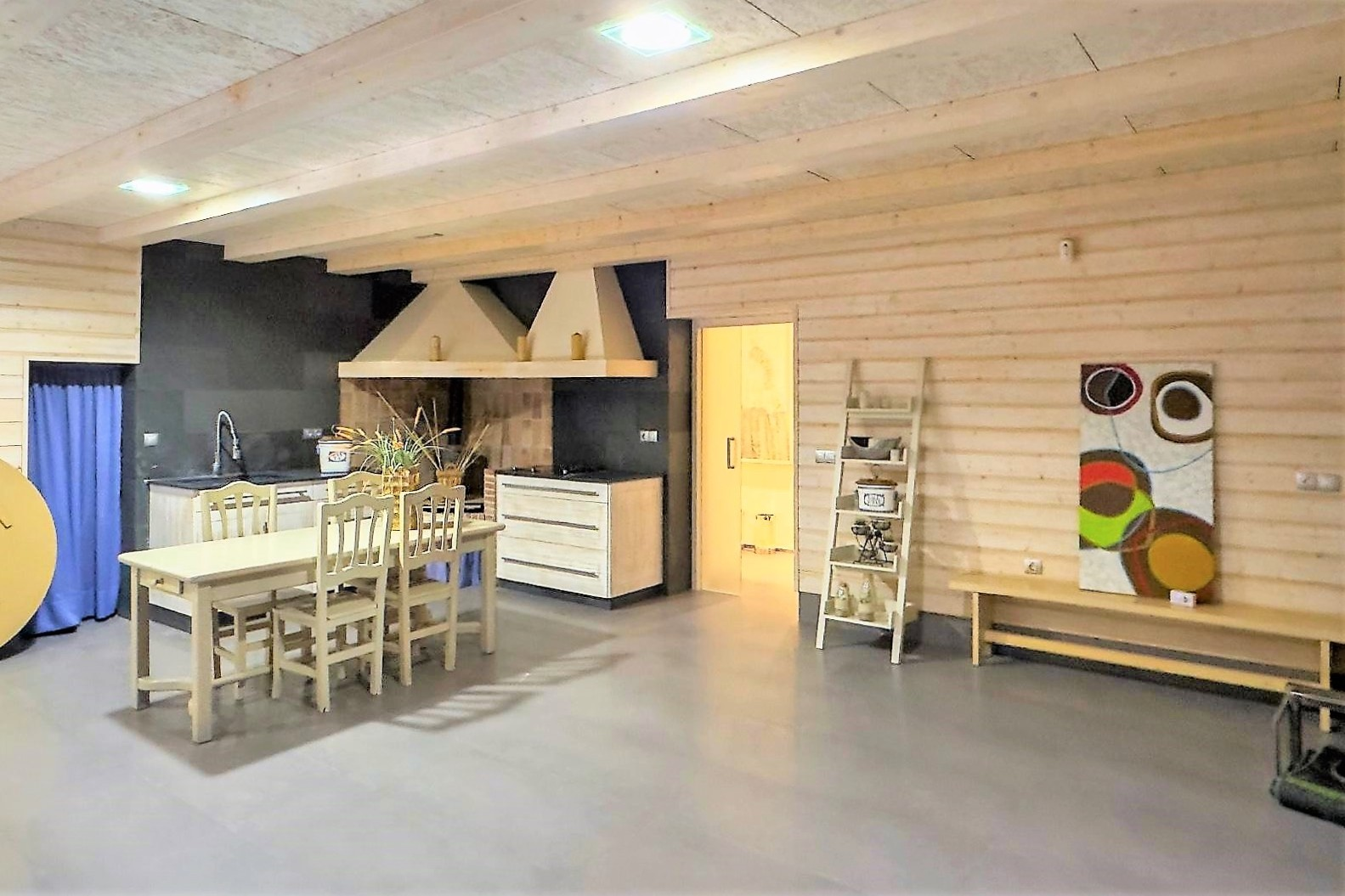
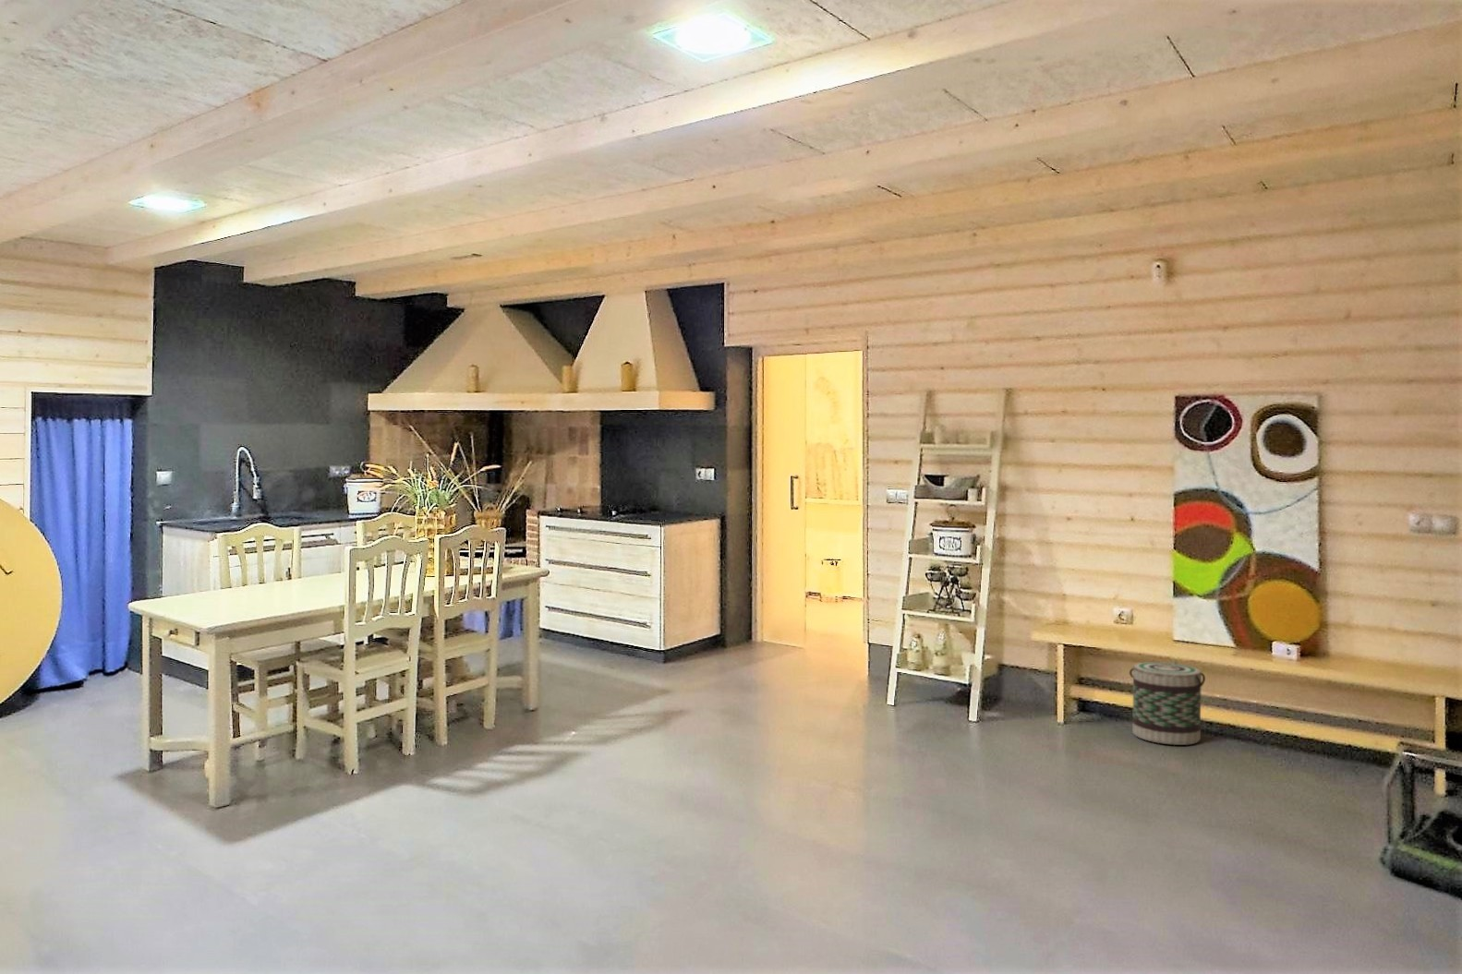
+ basket (1166, 700)
